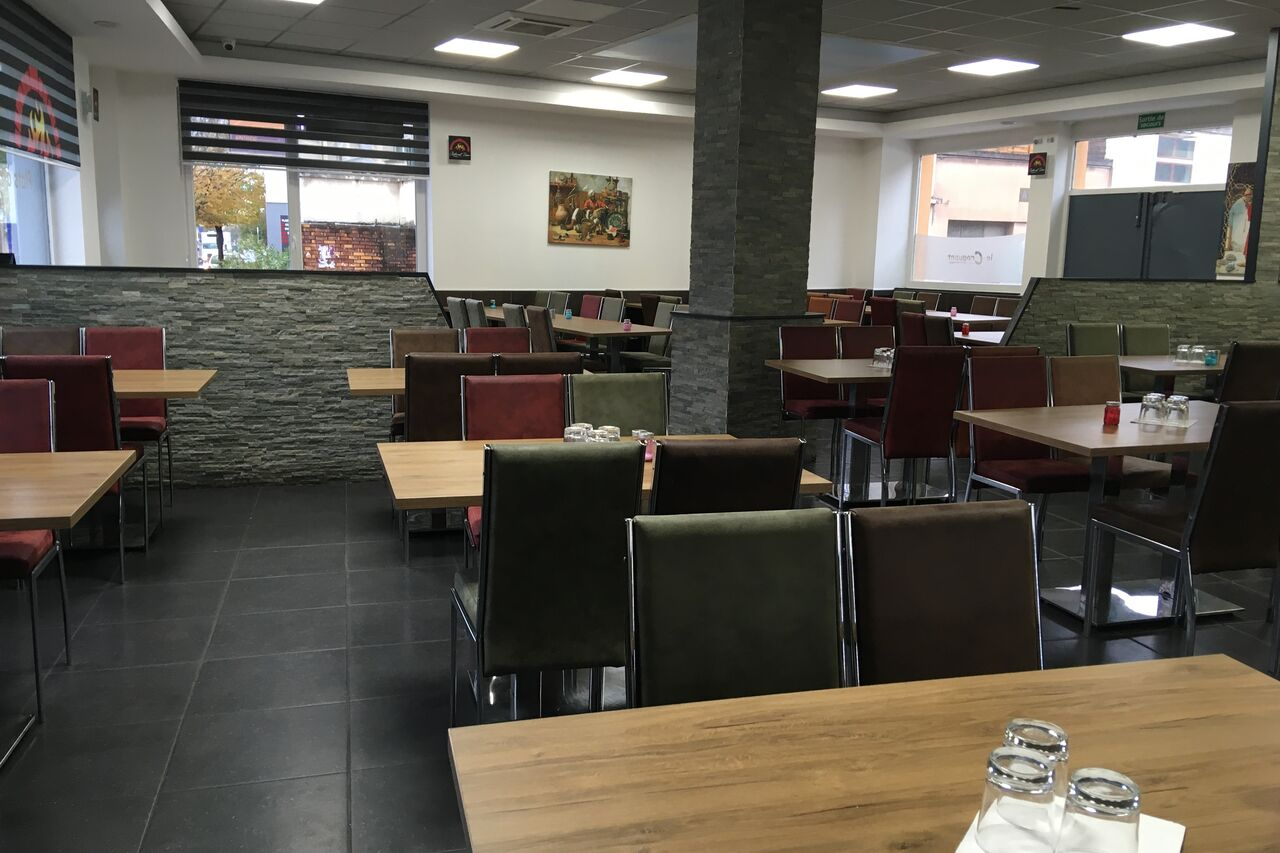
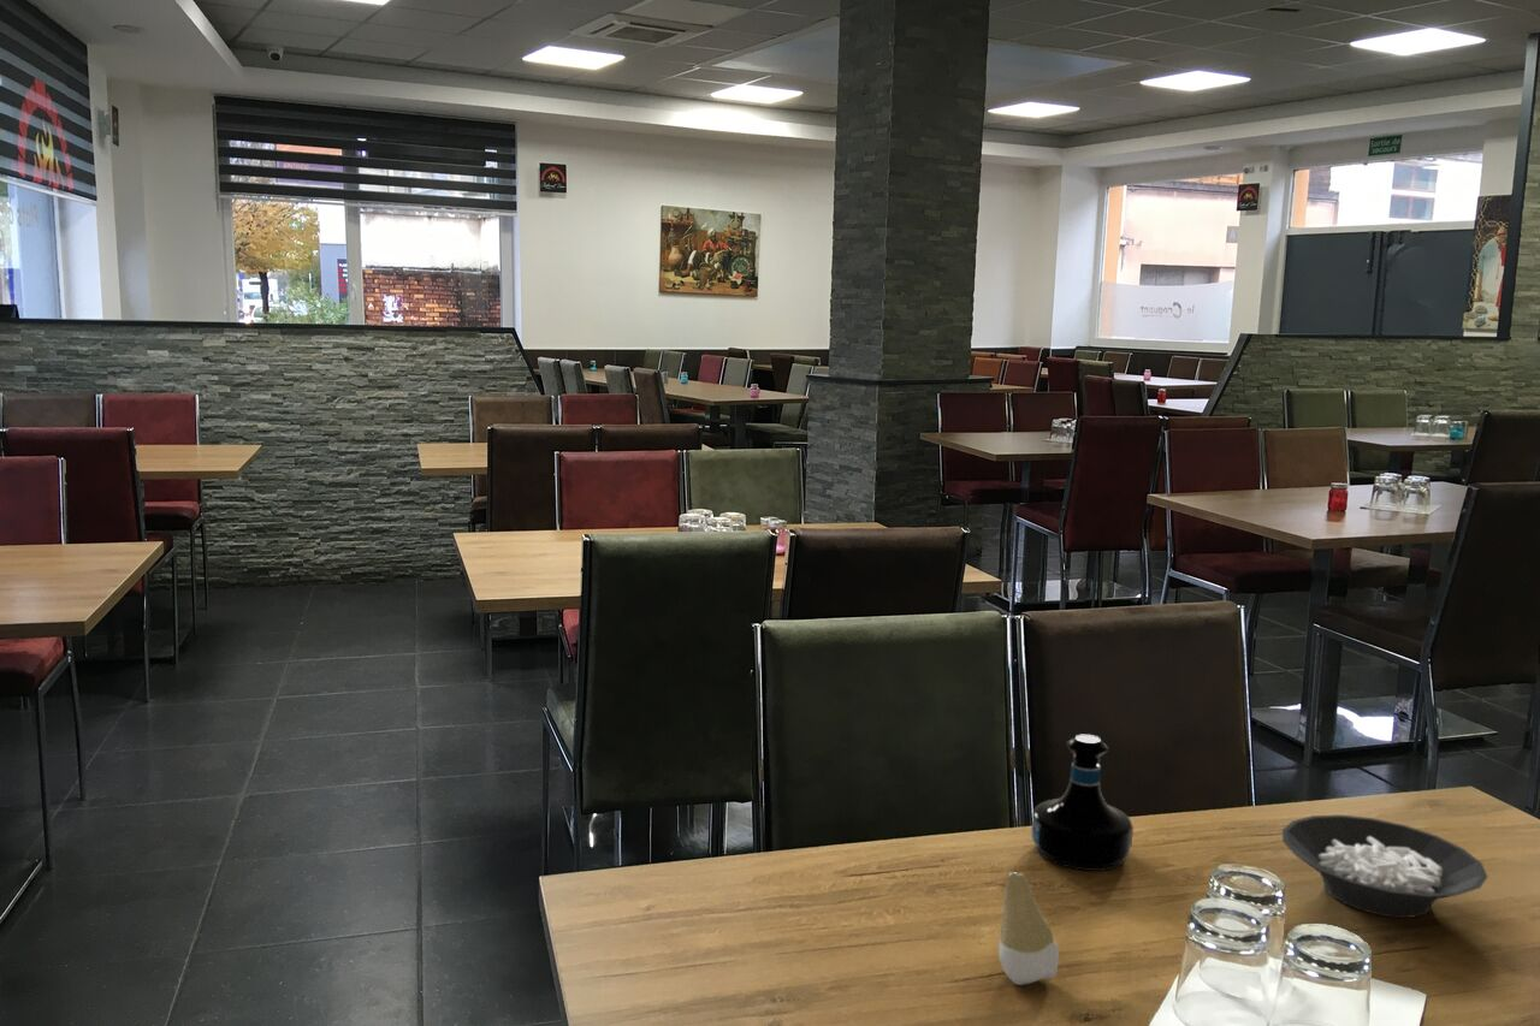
+ tooth (1029, 930)
+ tequila bottle (1083, 795)
+ cereal bowl (1378, 872)
